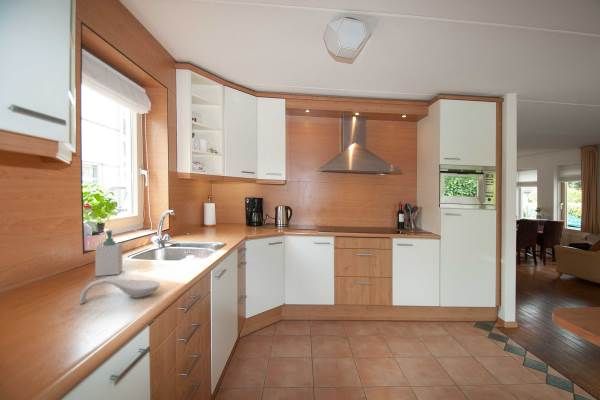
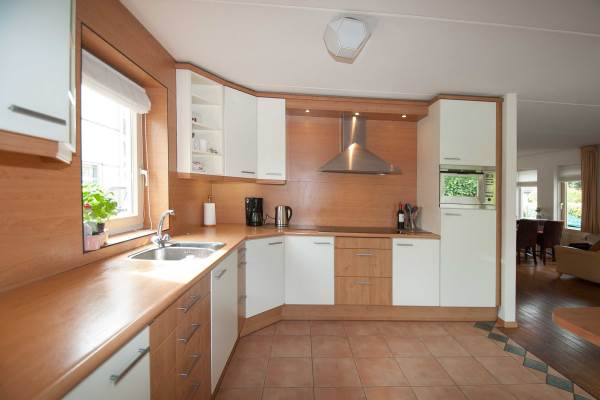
- soap bottle (109, 251)
- spoon rest (122, 287)
